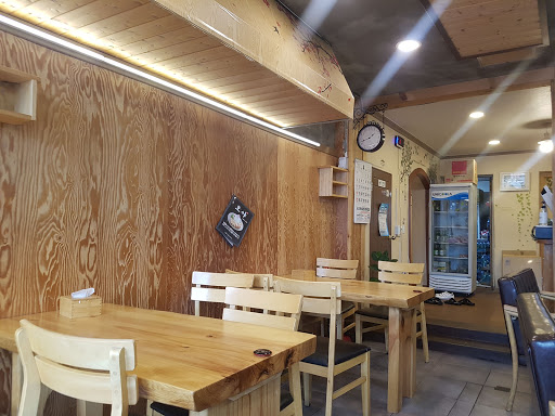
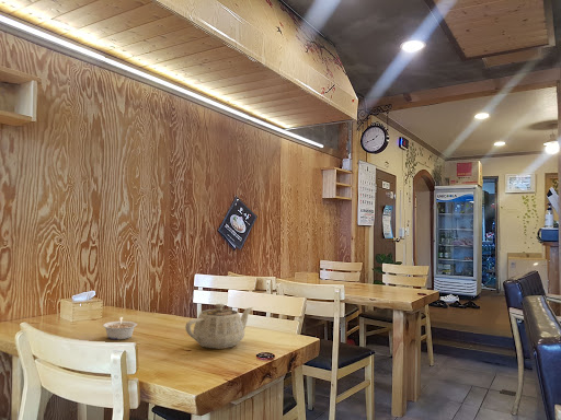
+ legume (118, 328)
+ teapot (221, 324)
